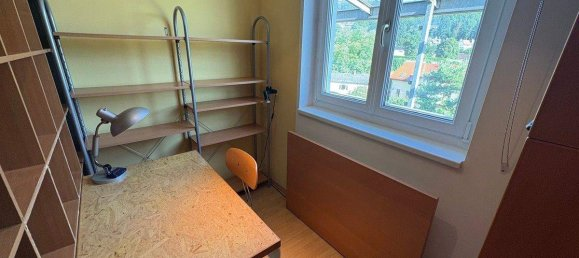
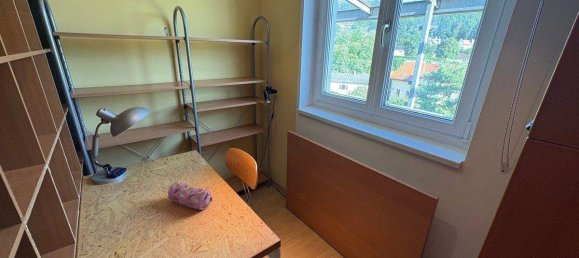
+ pencil case (189, 195)
